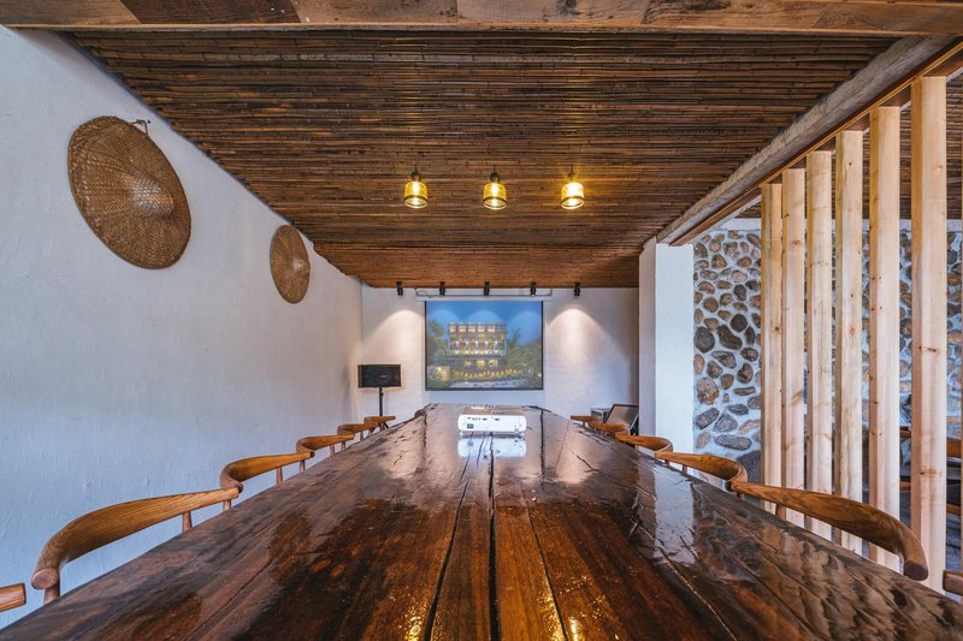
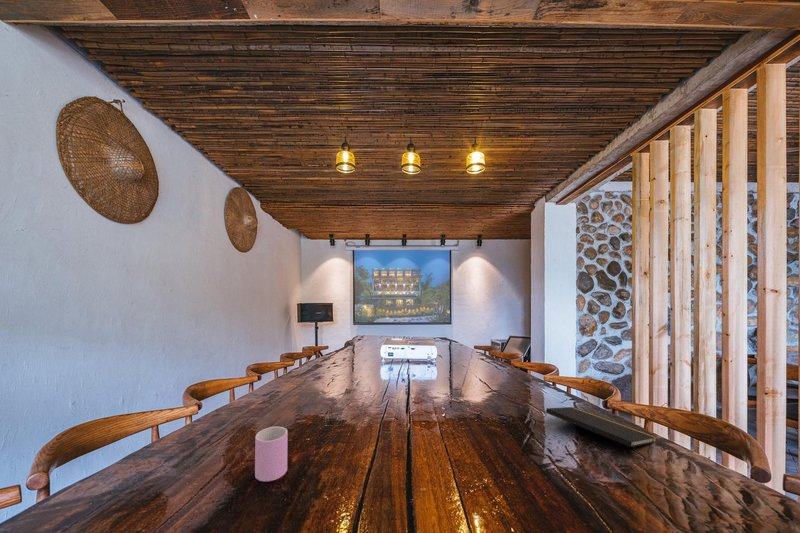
+ notepad (598, 424)
+ cup (273, 449)
